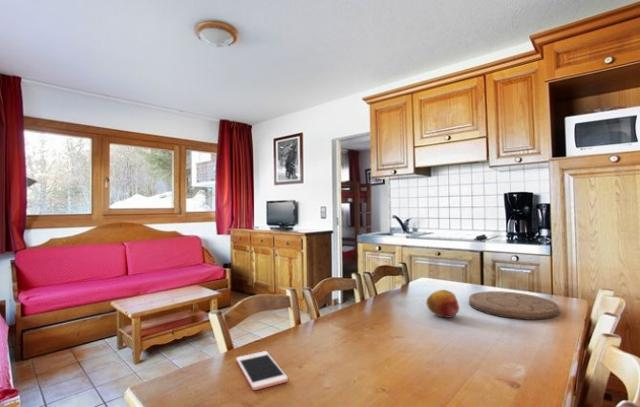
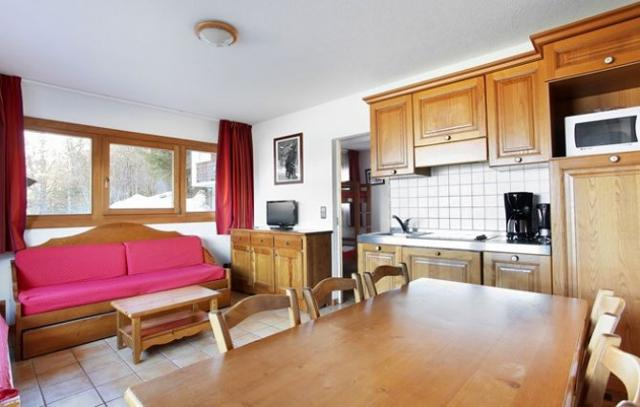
- fruit (443, 302)
- cutting board (511, 303)
- cell phone (260, 368)
